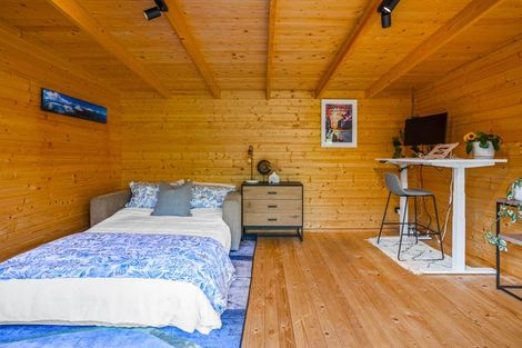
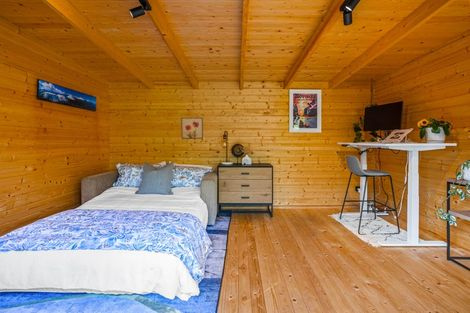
+ wall art (192, 128)
